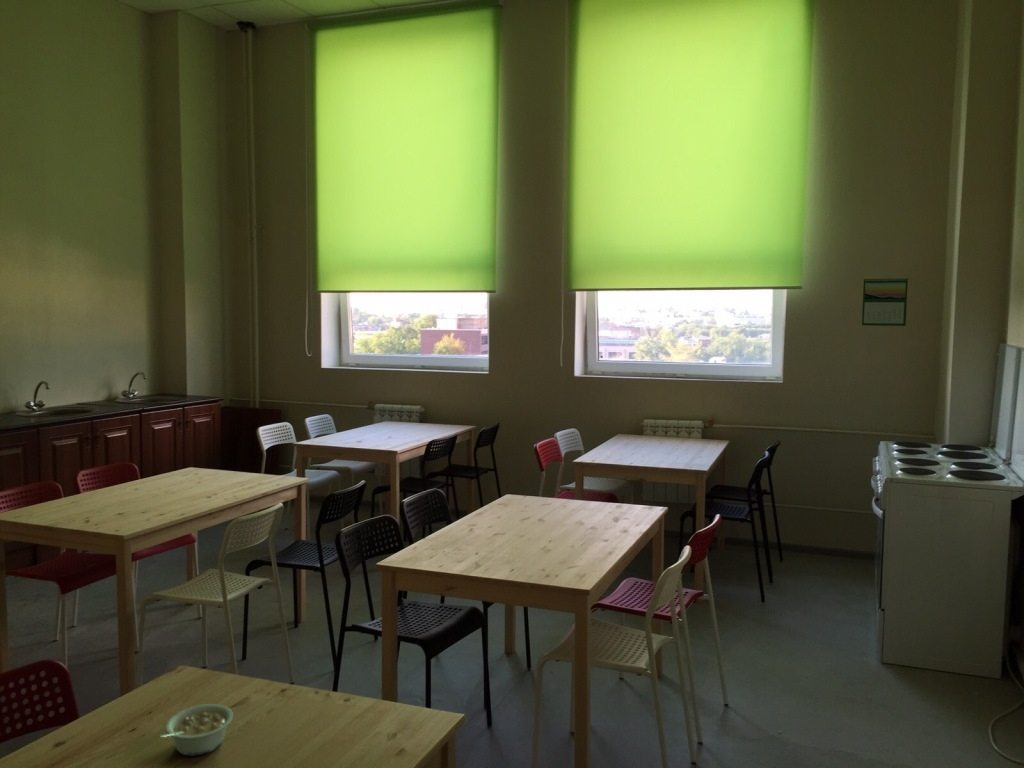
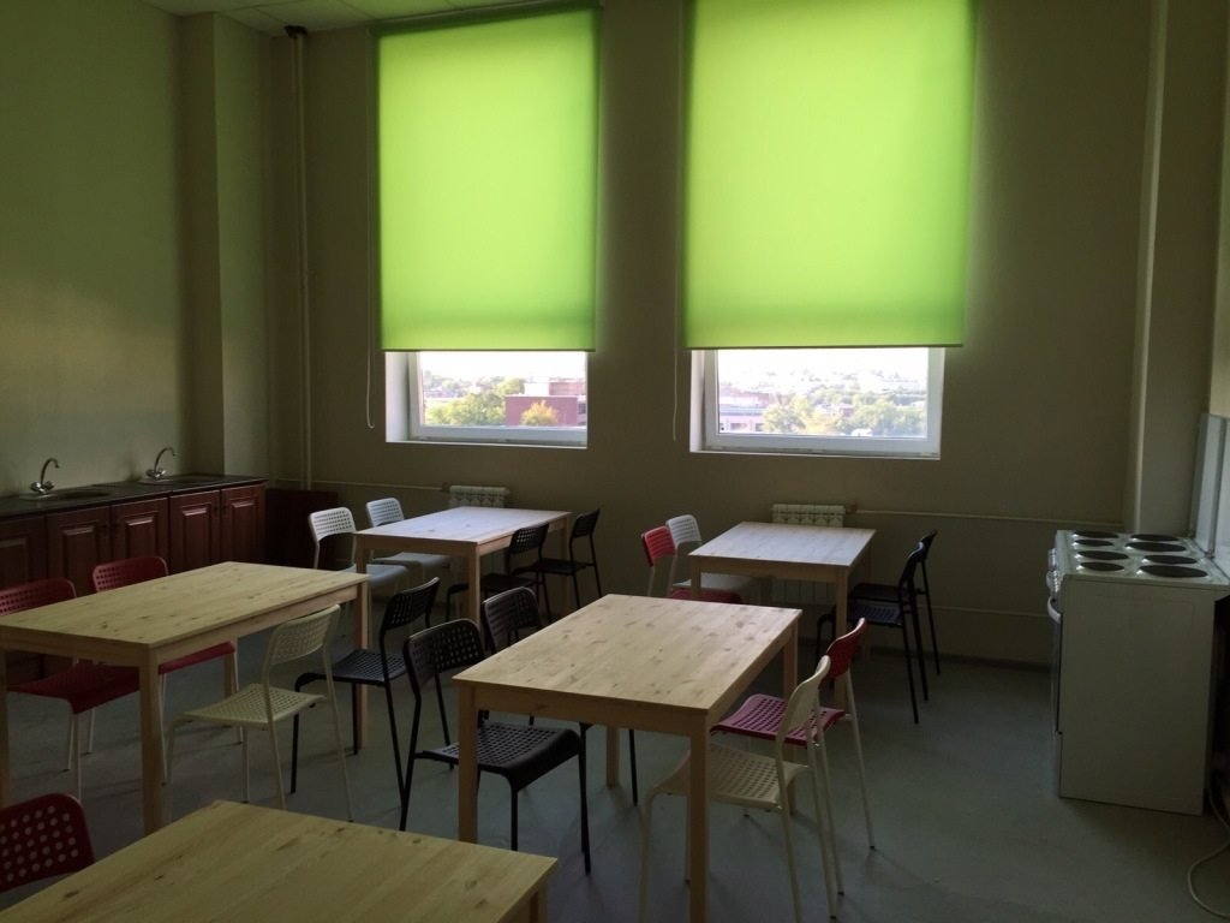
- calendar (884, 301)
- legume (199, 730)
